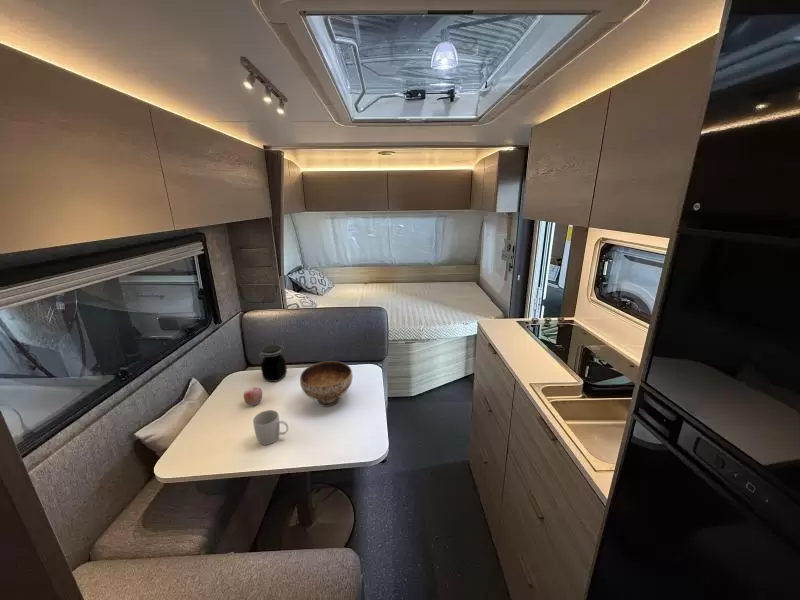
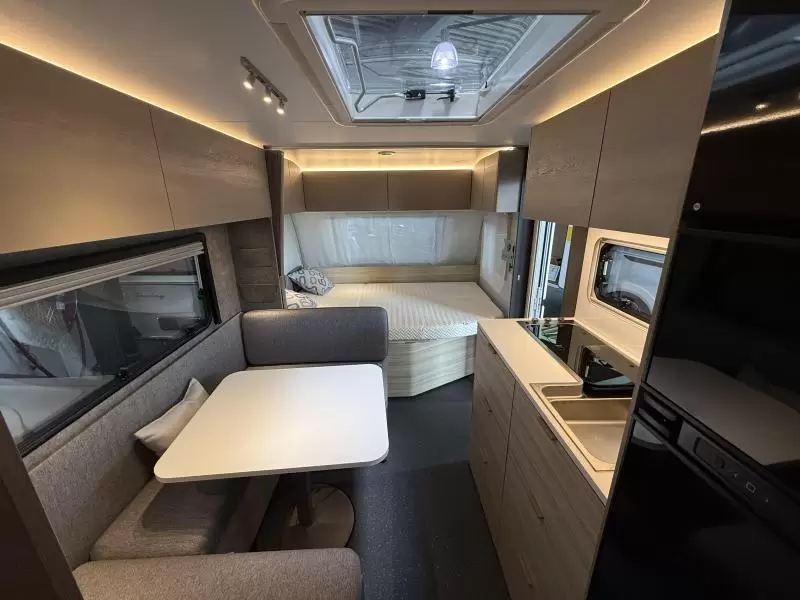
- apple (253, 395)
- mug (272, 428)
- jar (273, 363)
- bowl (327, 386)
